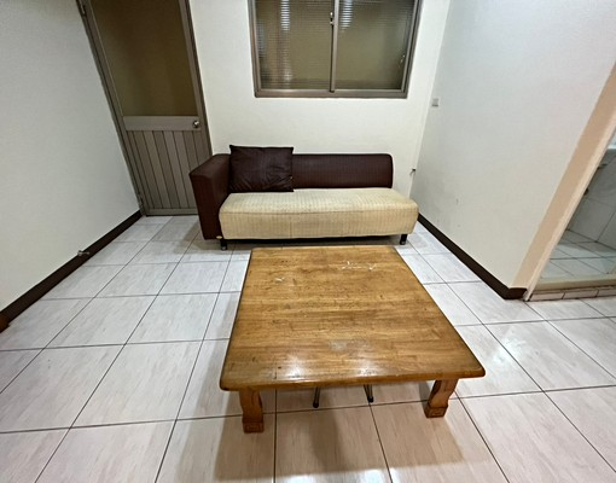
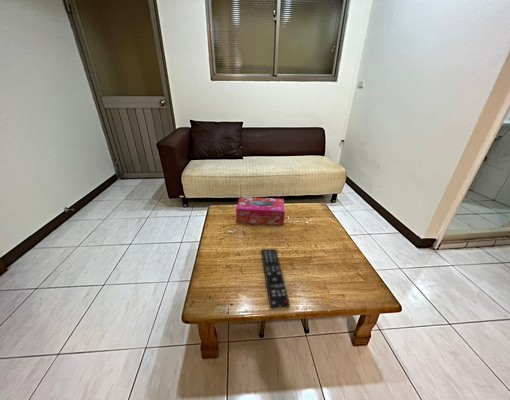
+ remote control (273, 274)
+ tissue box (260, 210)
